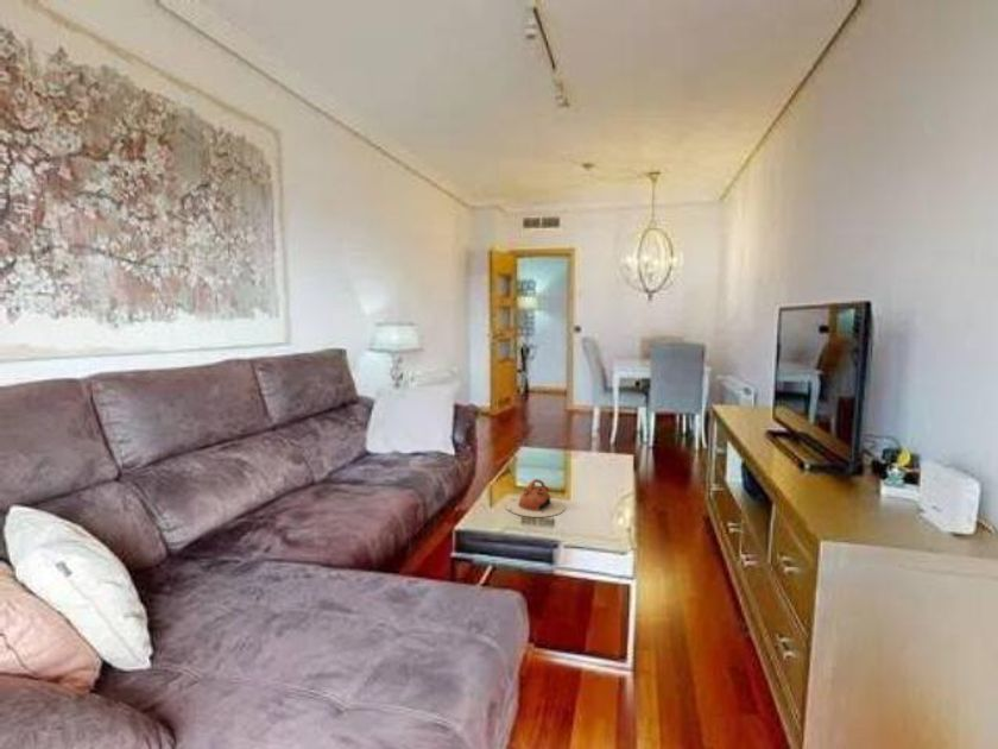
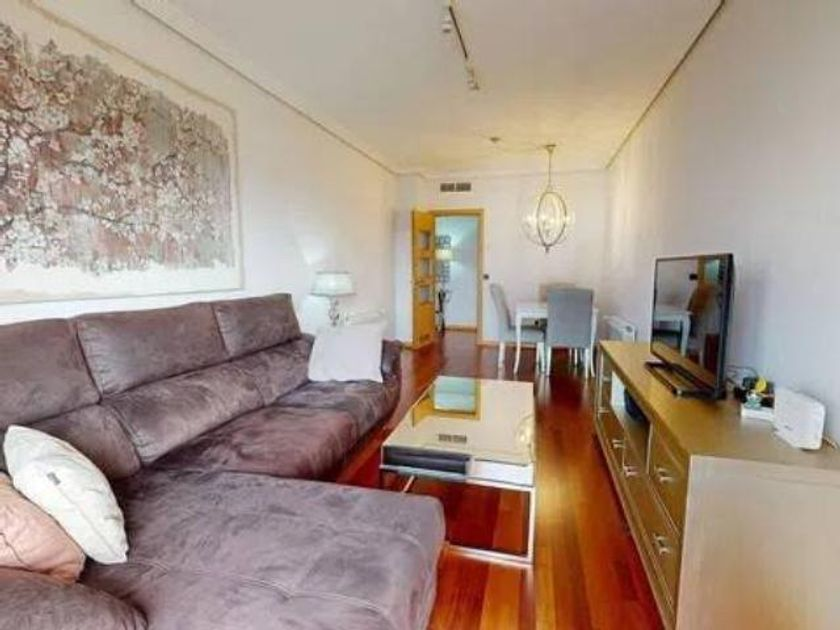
- teapot (535, 492)
